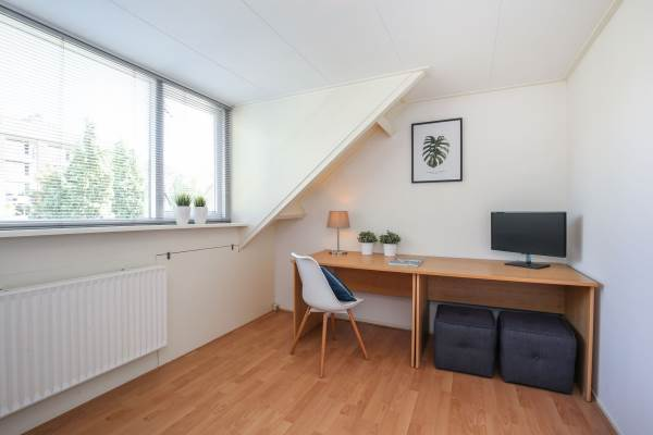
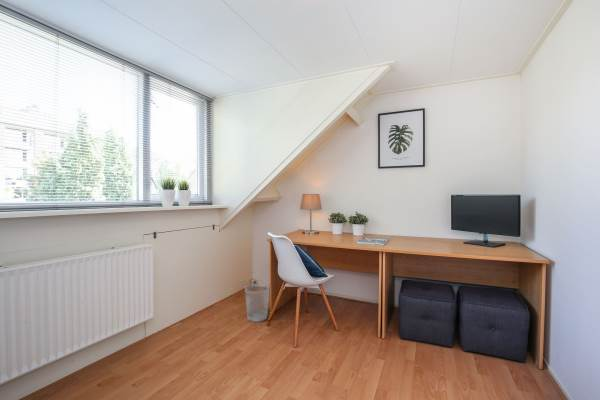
+ wastebasket (257, 302)
